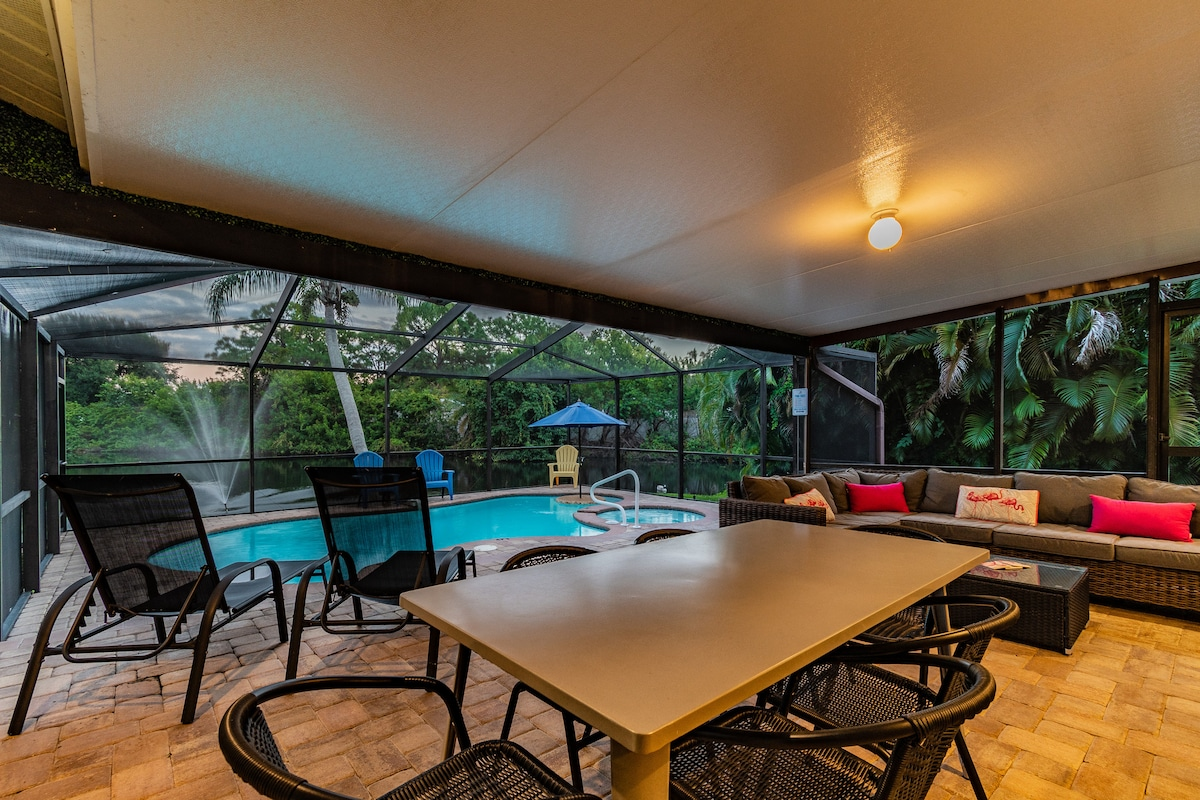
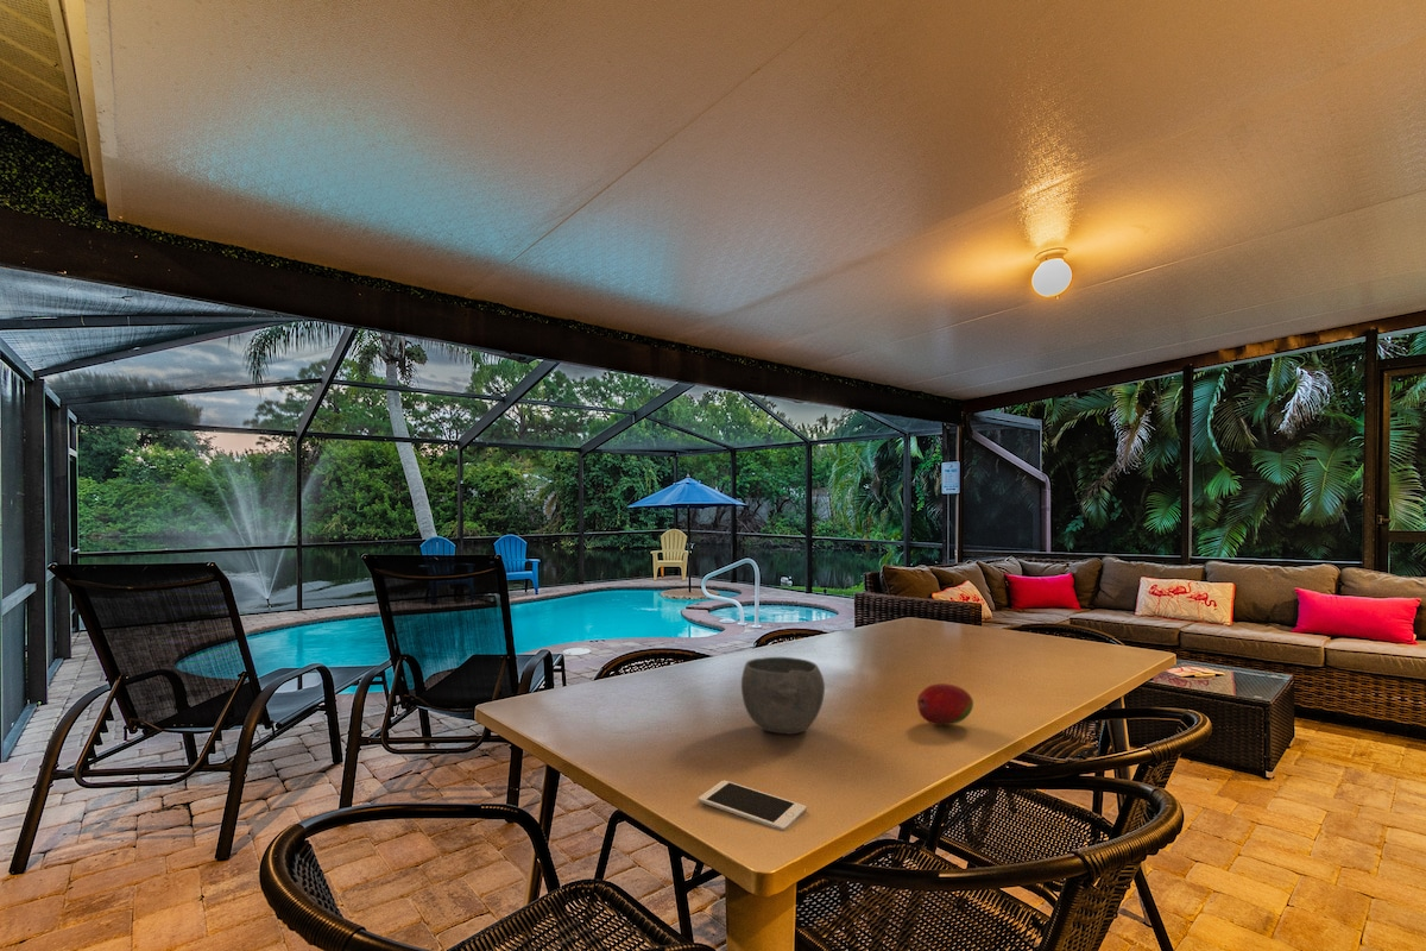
+ fruit (945, 703)
+ cell phone (751, 804)
+ bowl (782, 694)
